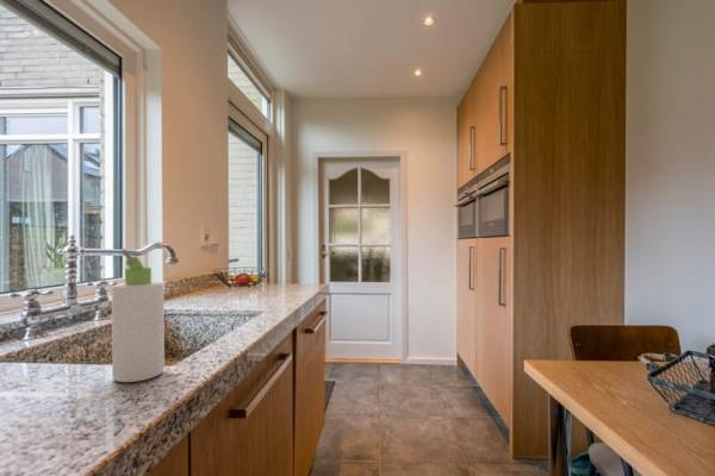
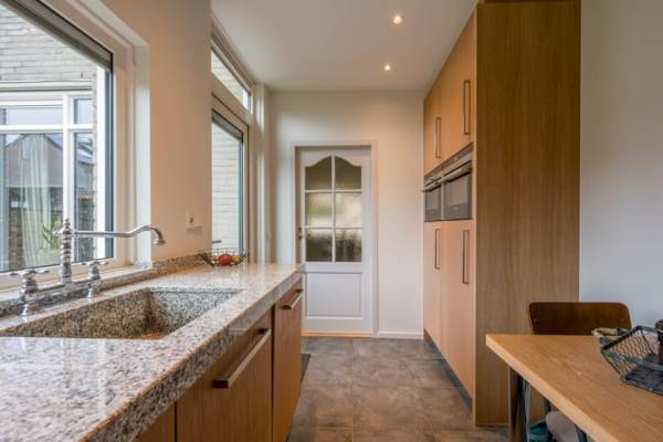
- bottle (137, 312)
